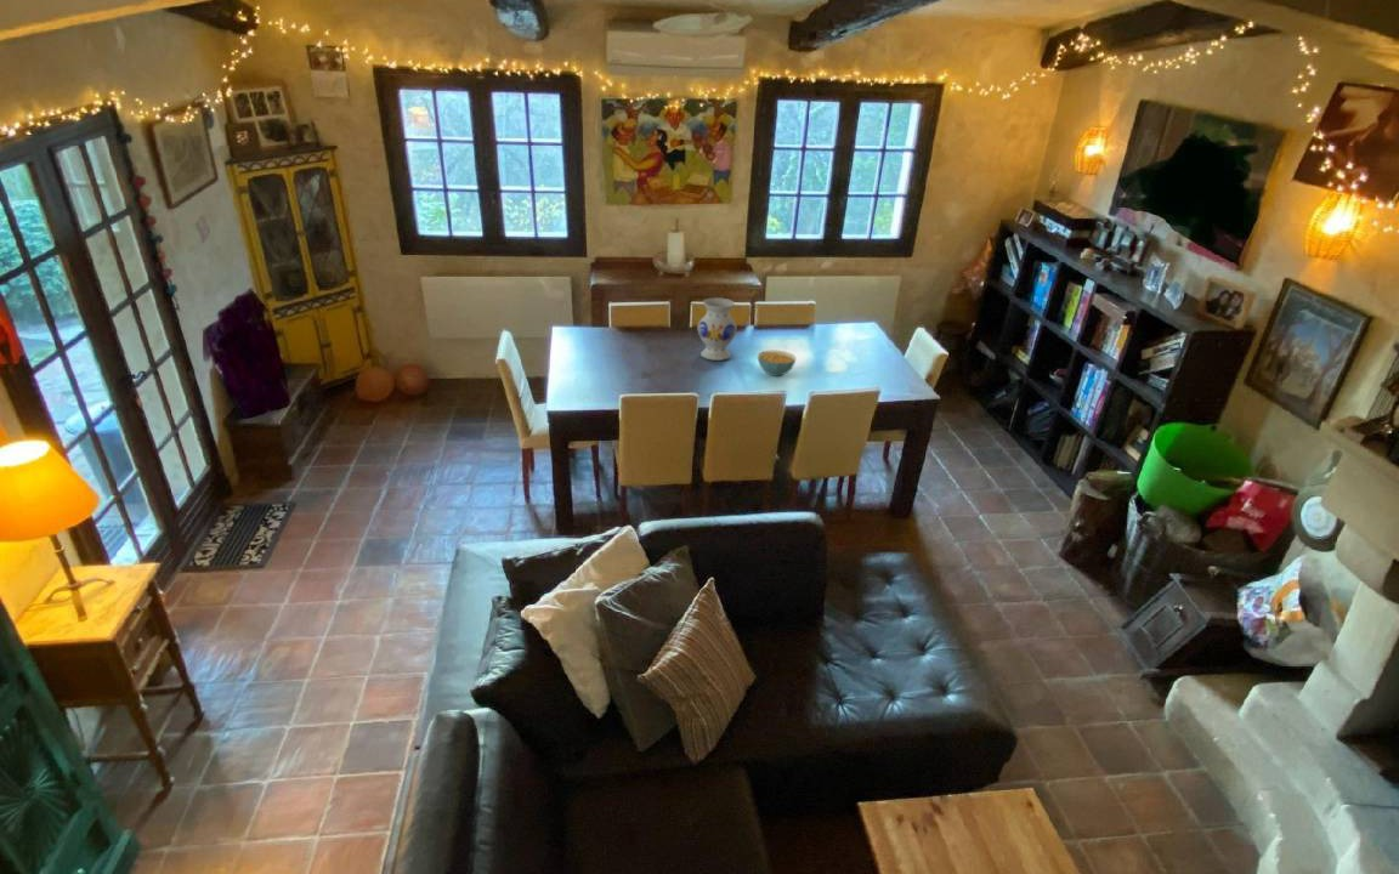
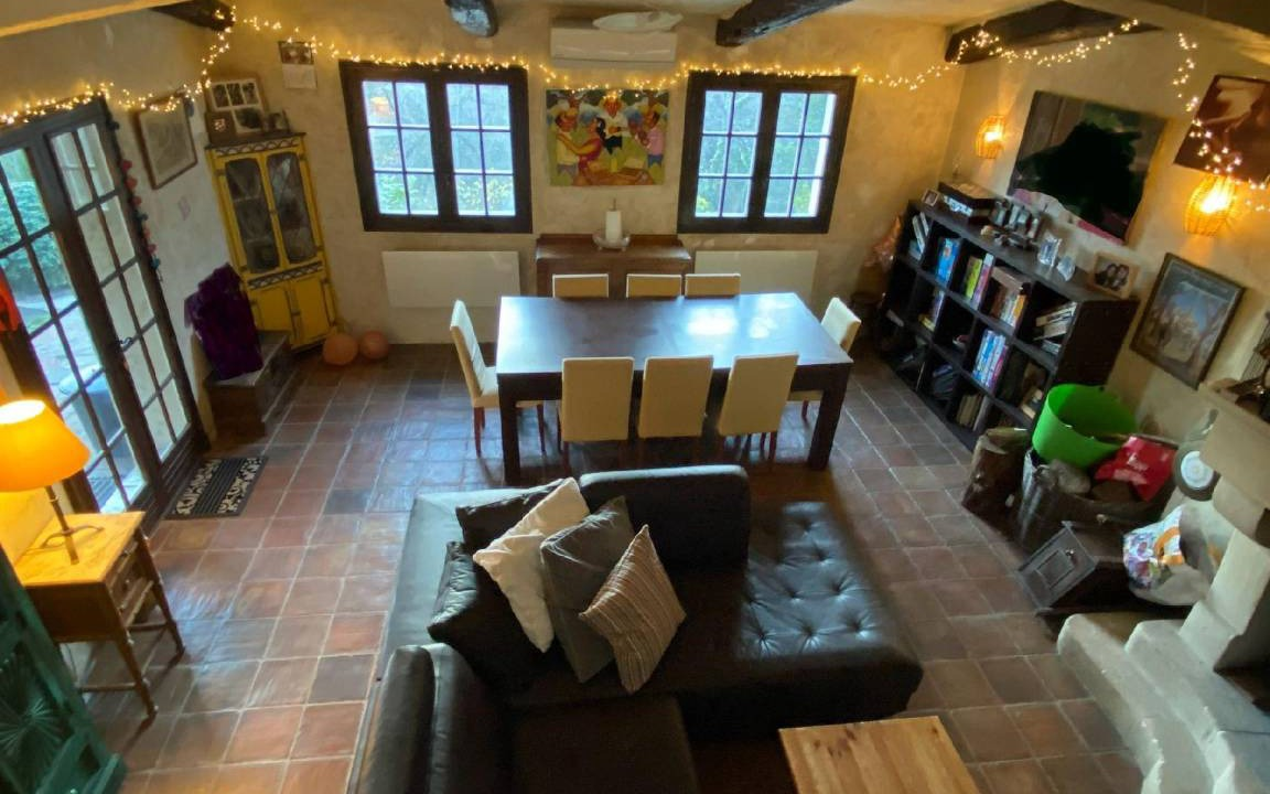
- cereal bowl (776, 365)
- vase (717, 329)
